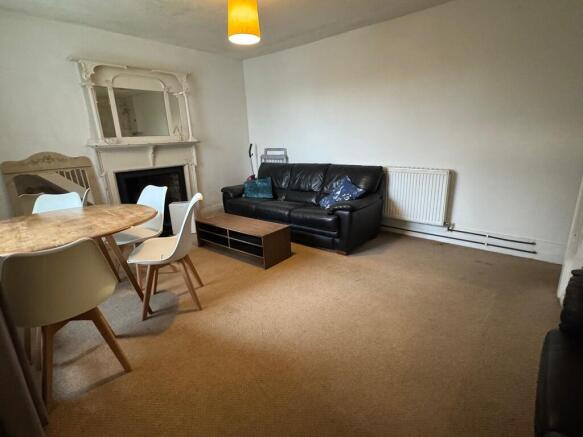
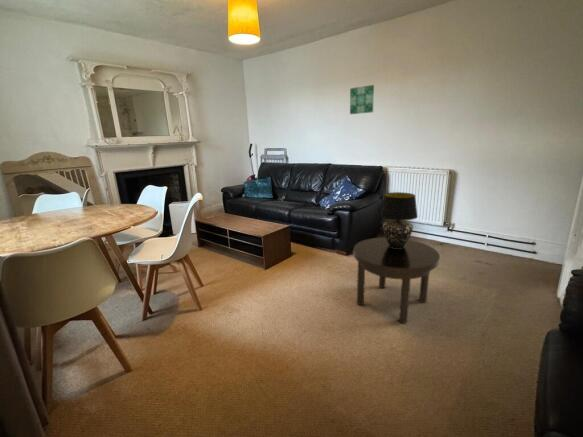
+ table lamp (398, 220)
+ side table (393, 277)
+ wall art (361, 100)
